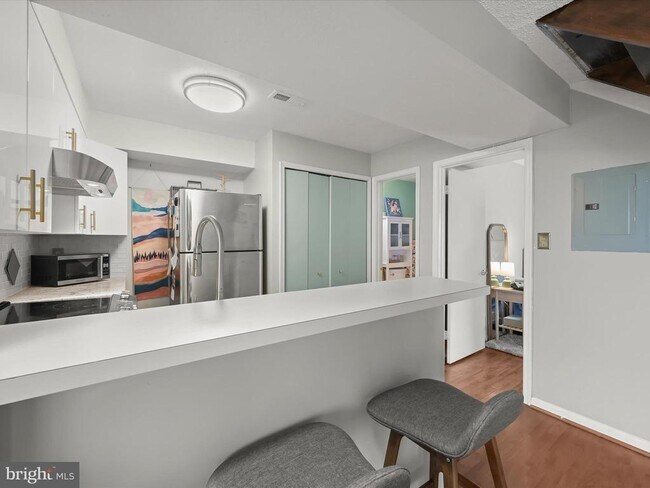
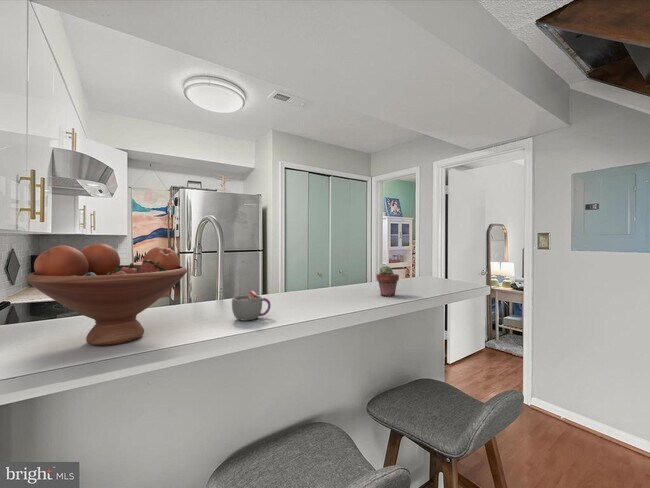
+ fruit bowl (116, 291)
+ mug (251, 303)
+ potted succulent (387, 280)
